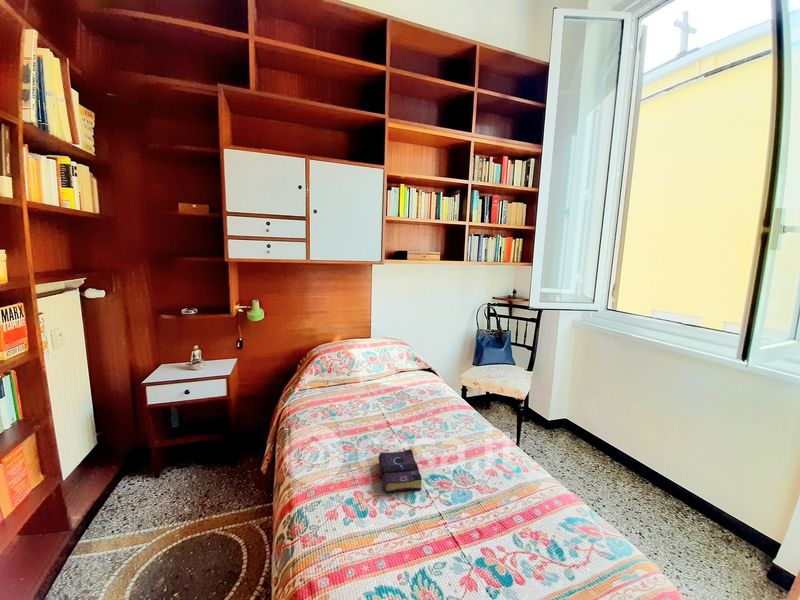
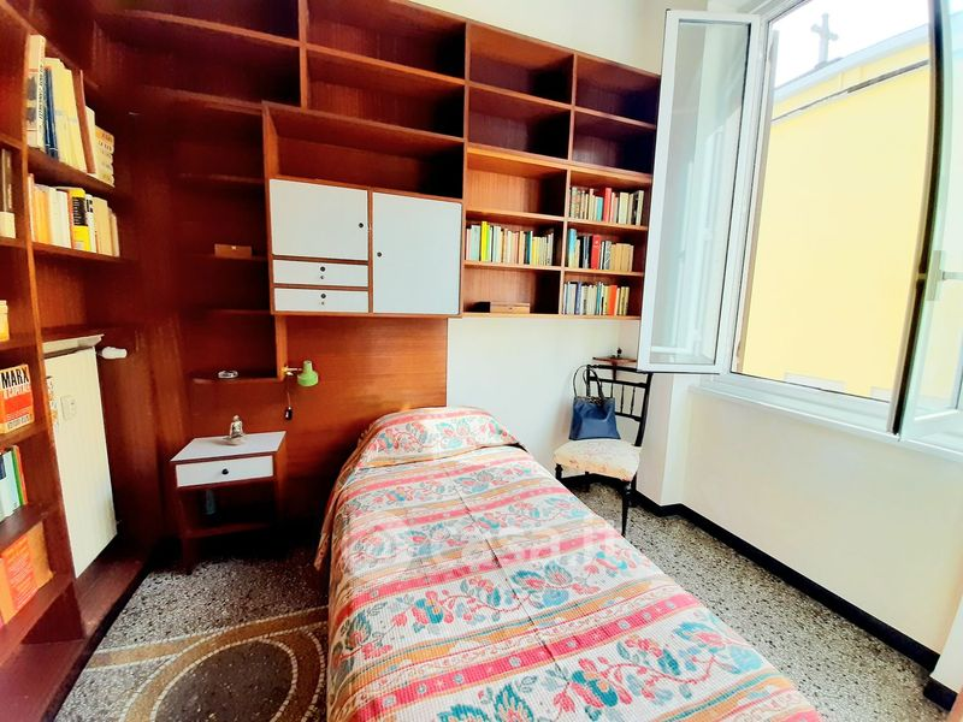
- book (398, 469)
